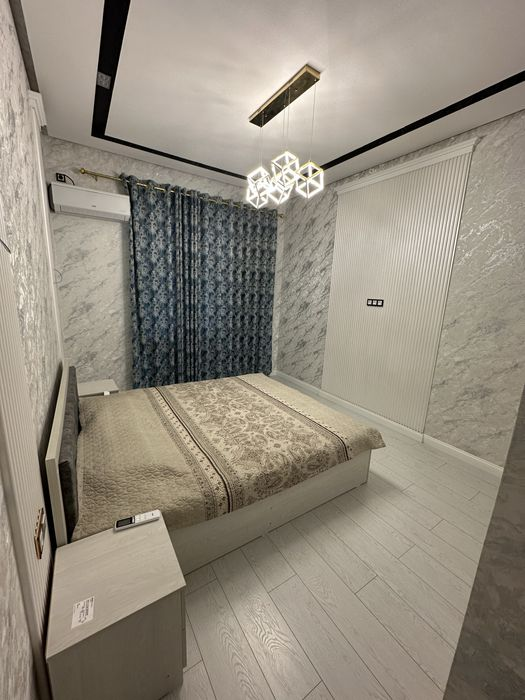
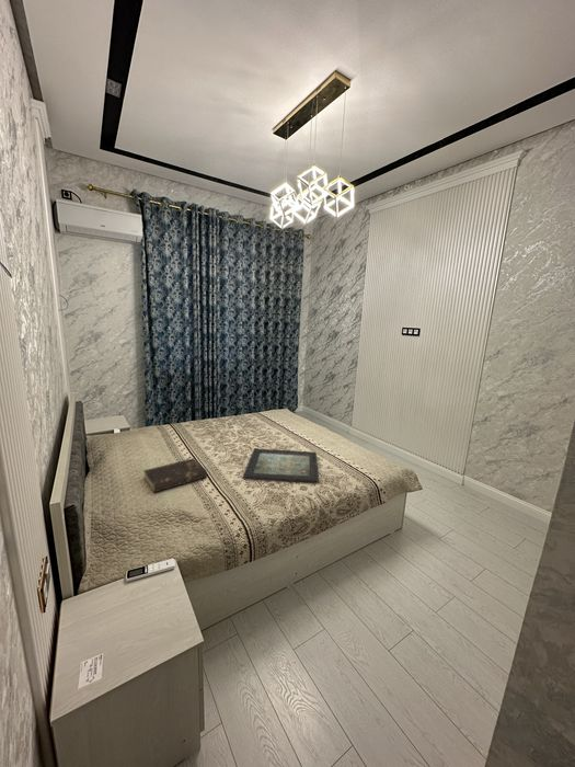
+ tray (283, 463)
+ book (175, 474)
